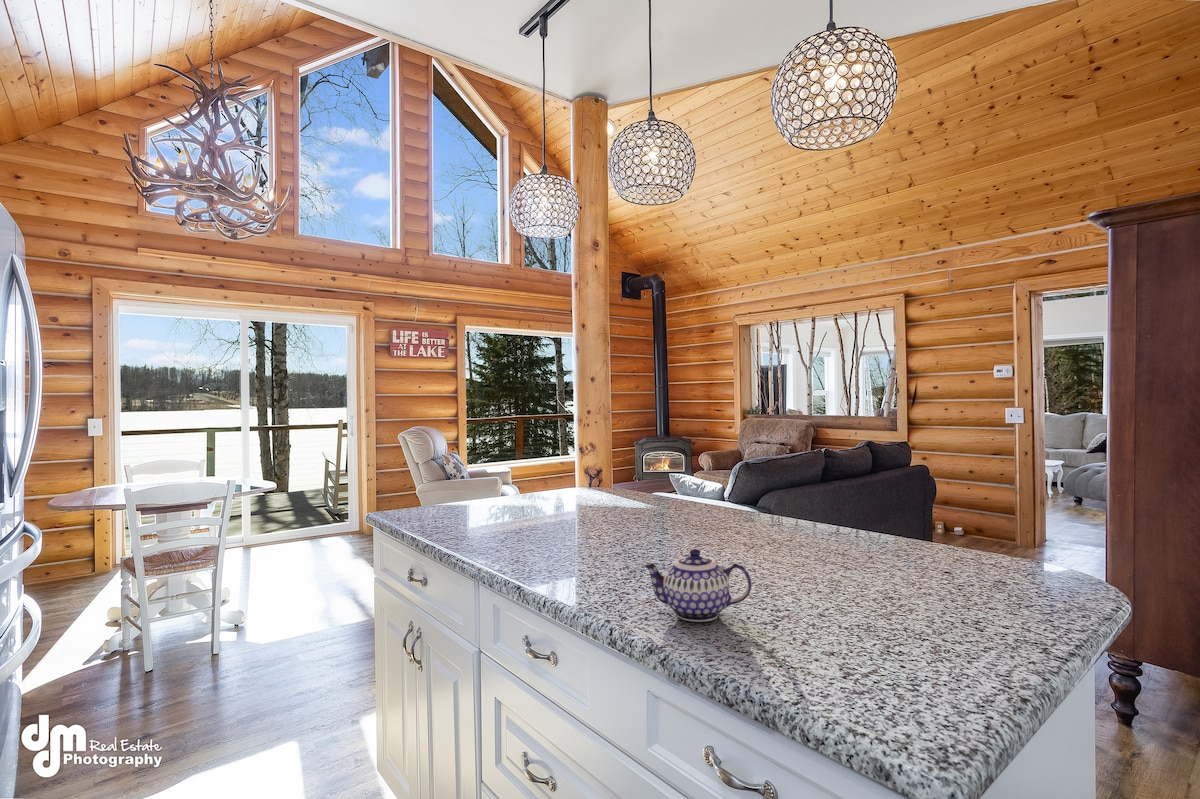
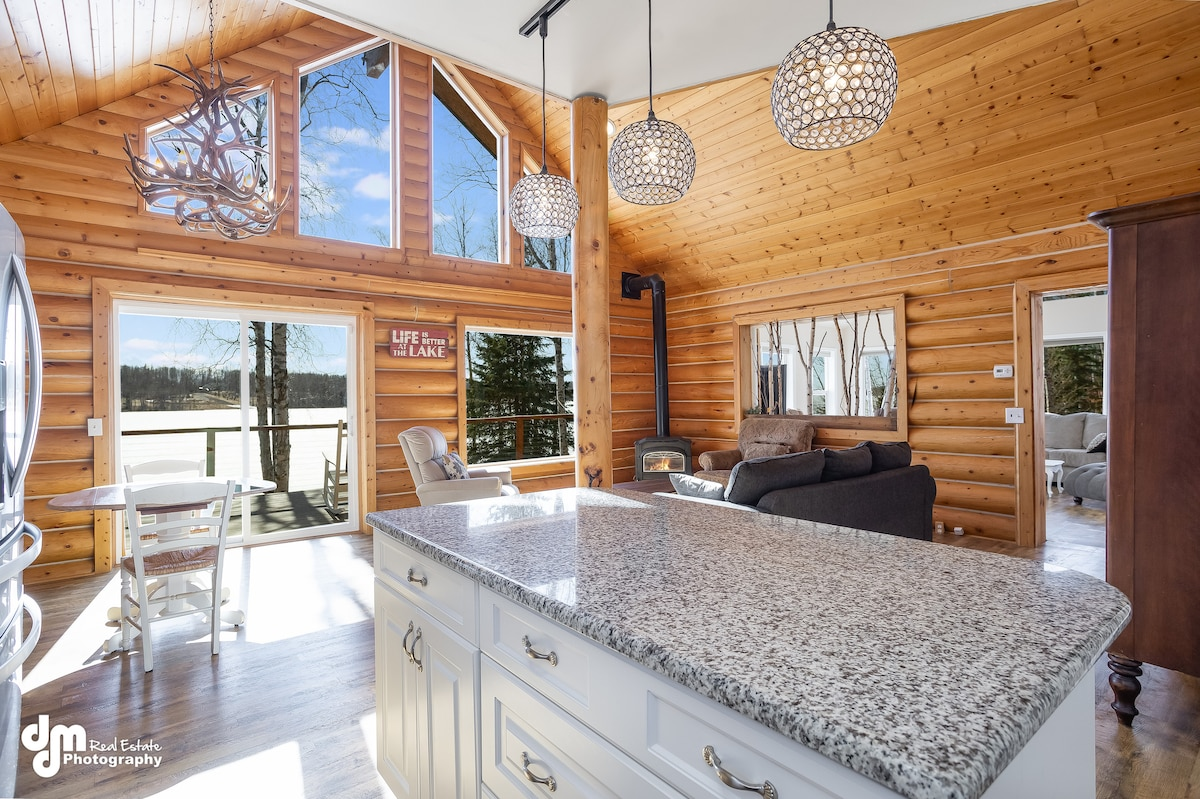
- teapot (696, 581)
